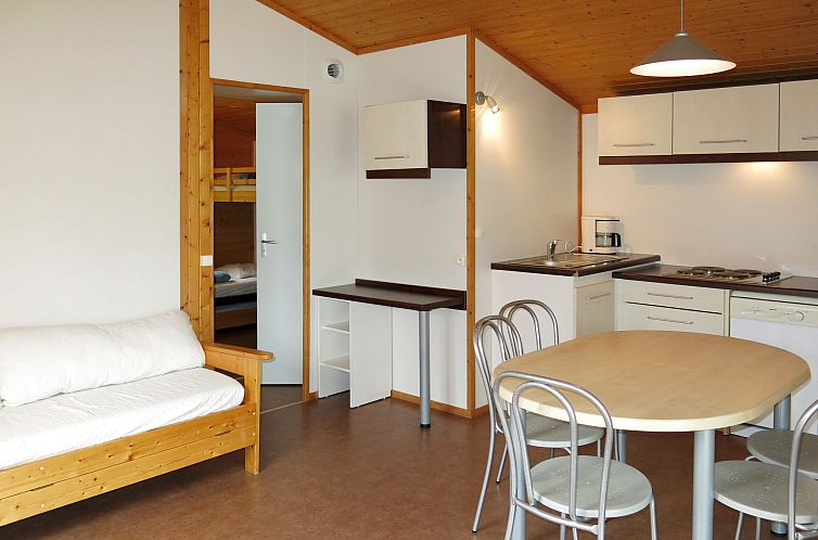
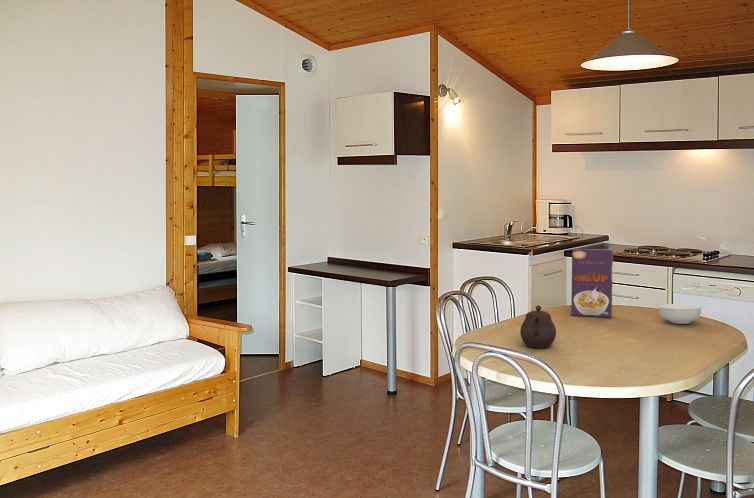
+ cereal bowl (679, 314)
+ teapot (538, 325)
+ cereal box (592, 282)
